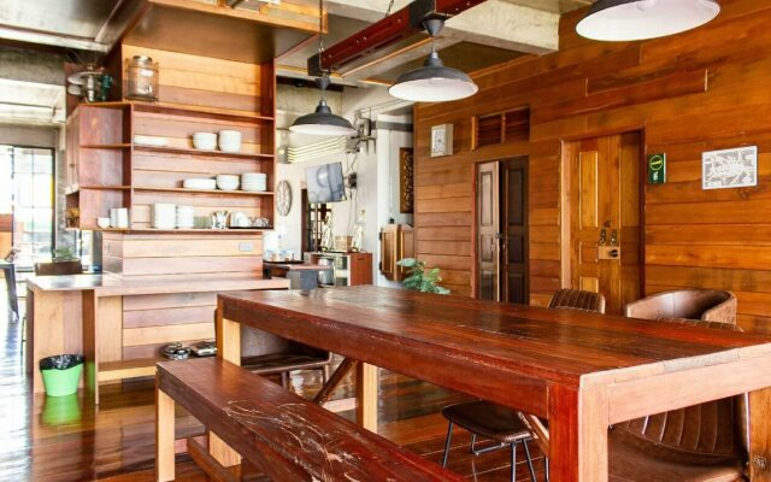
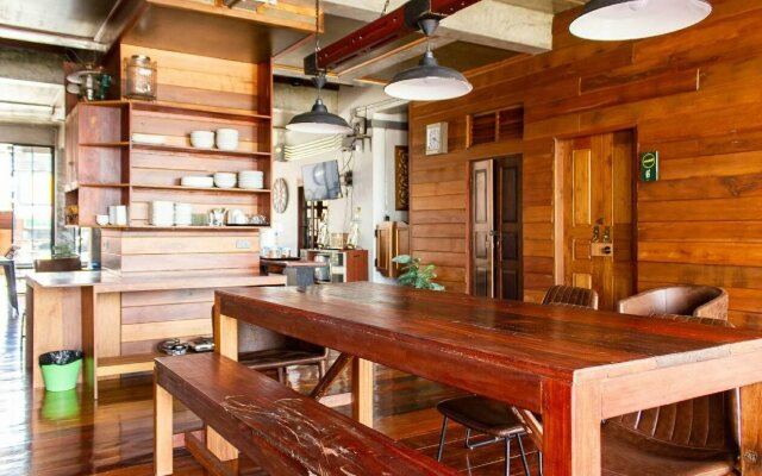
- wall art (729, 167)
